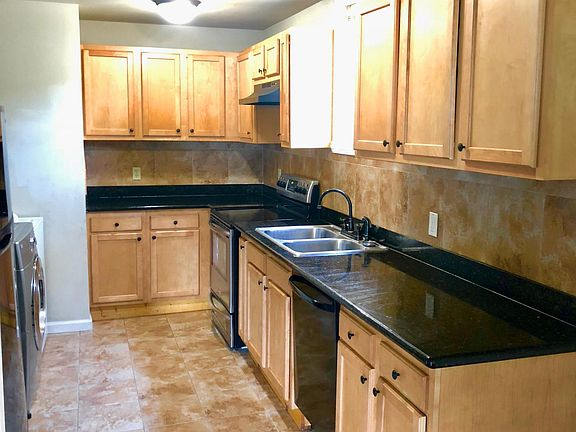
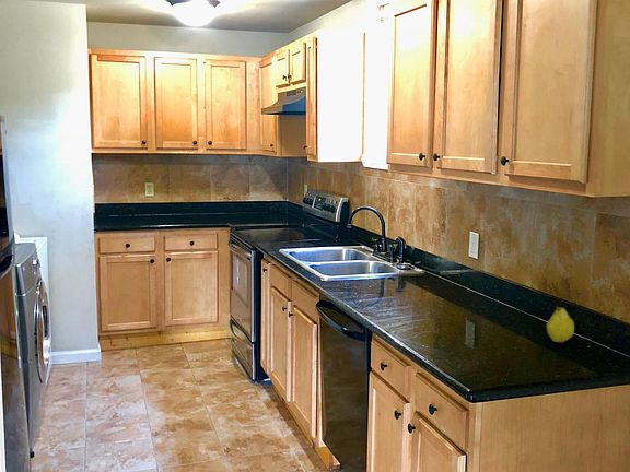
+ fruit (560, 323)
